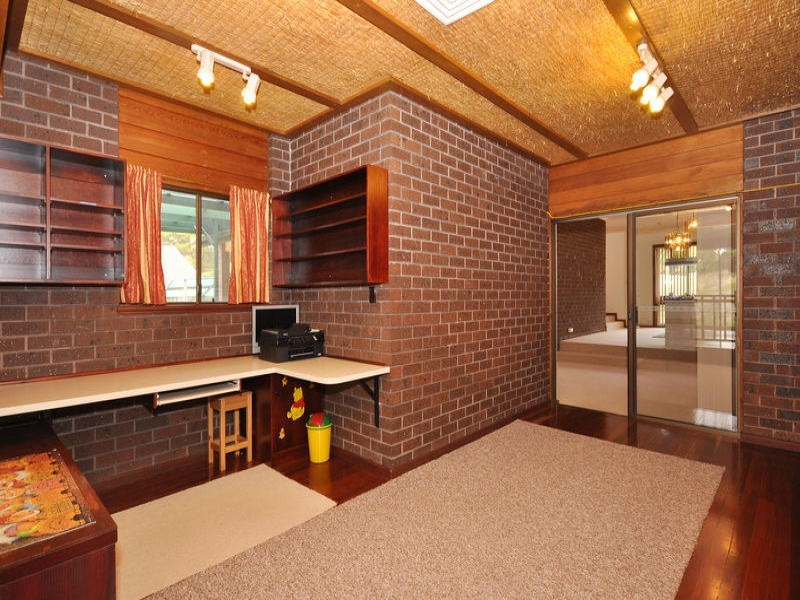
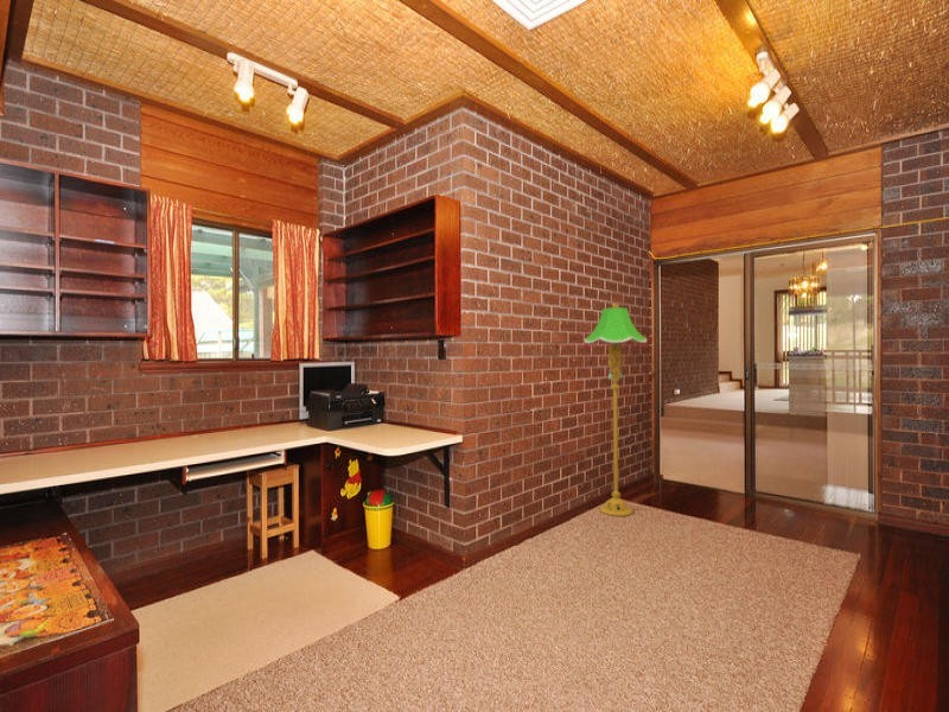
+ floor lamp (614, 407)
